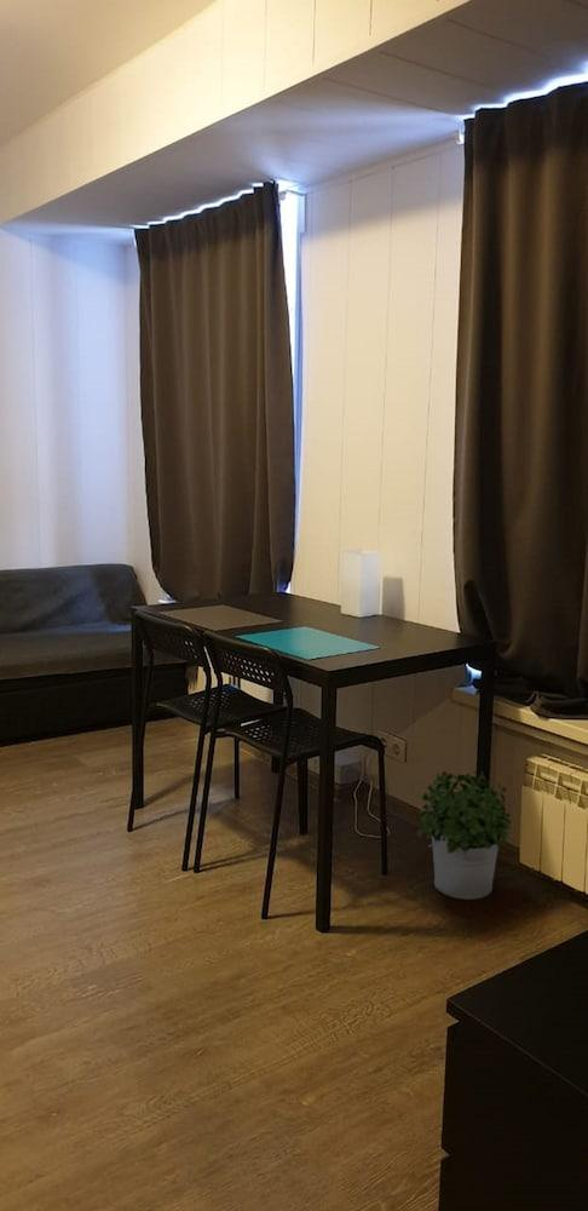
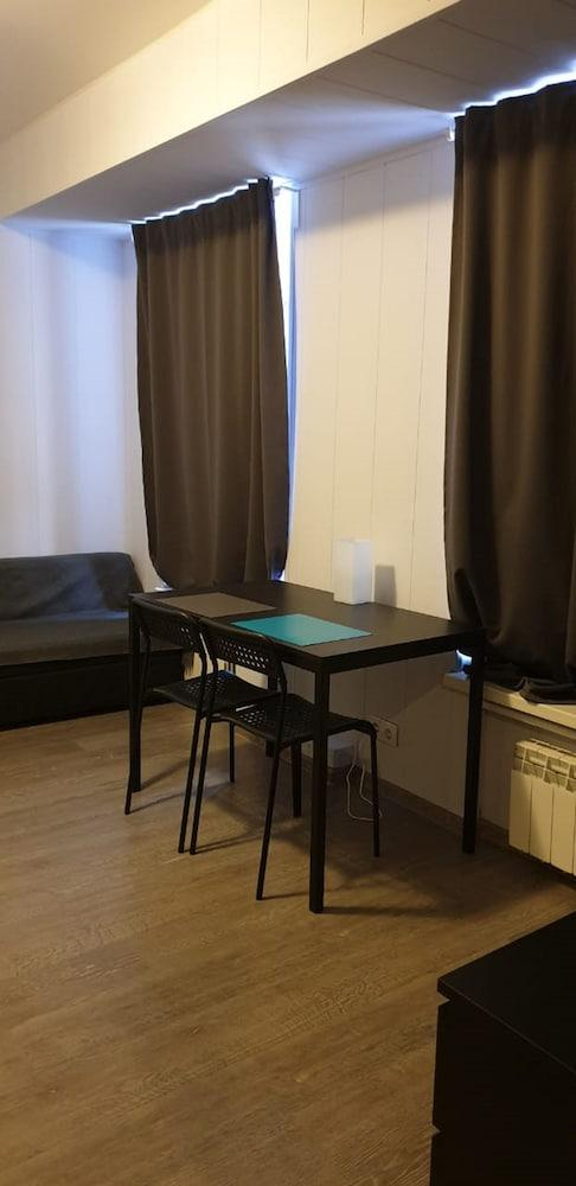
- potted plant (459, 831)
